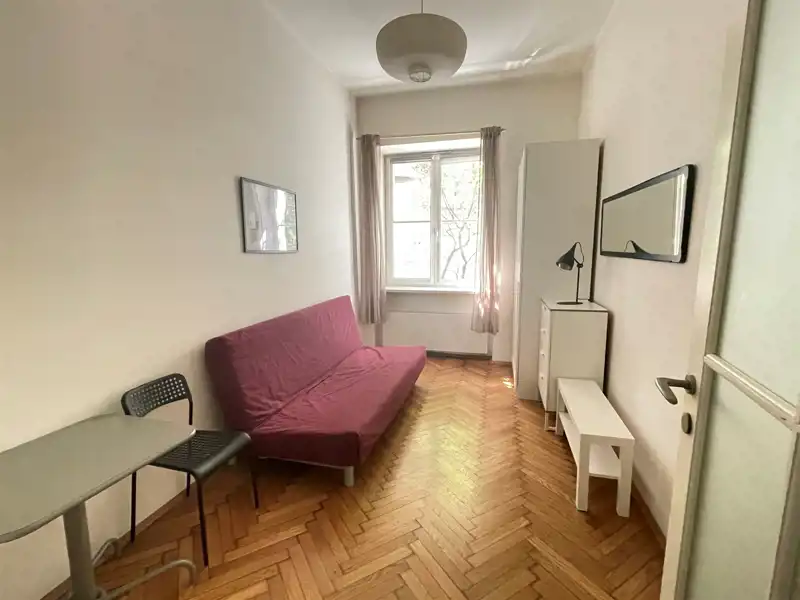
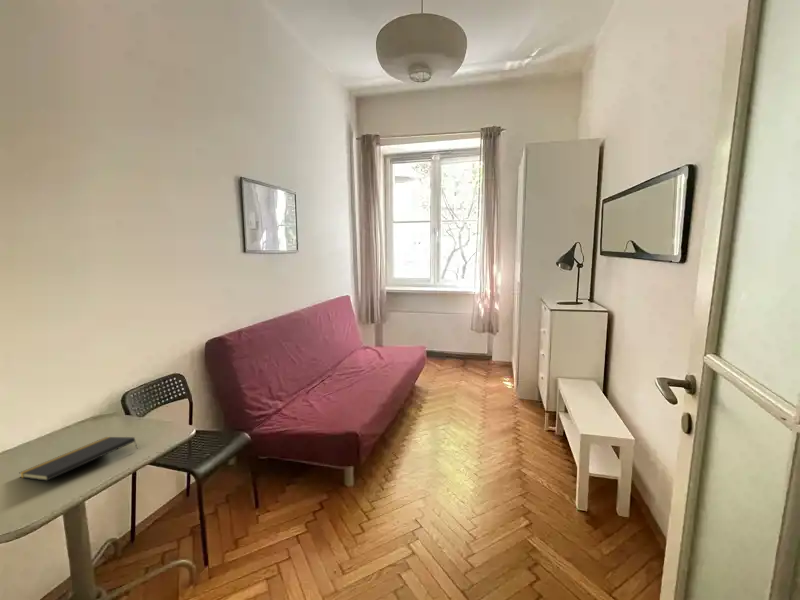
+ notepad (80, 456)
